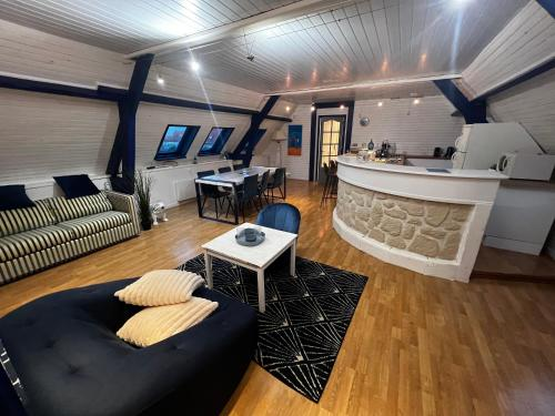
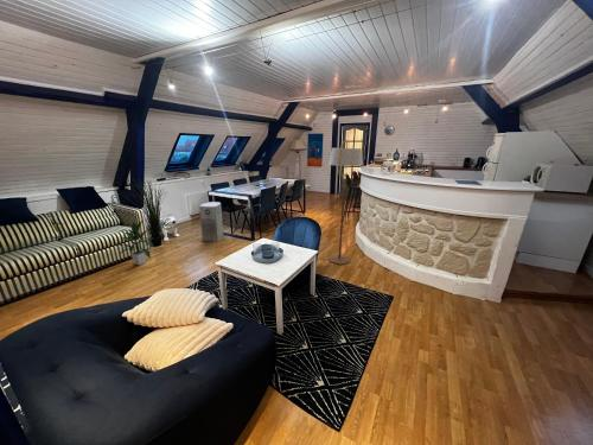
+ indoor plant (136, 243)
+ air purifier (212, 221)
+ floor lamp (342, 204)
